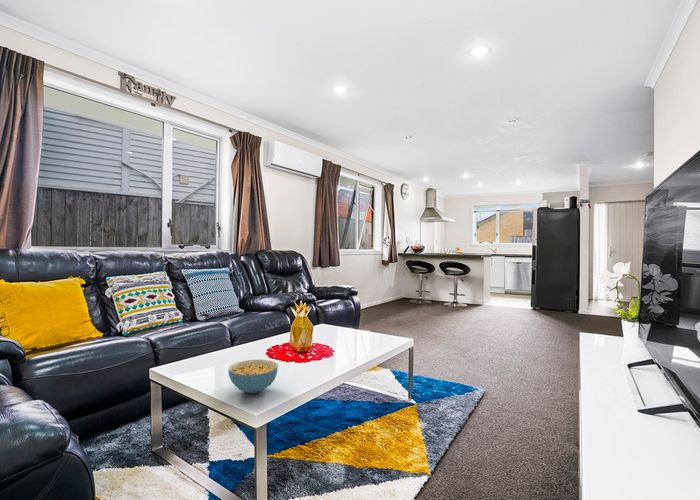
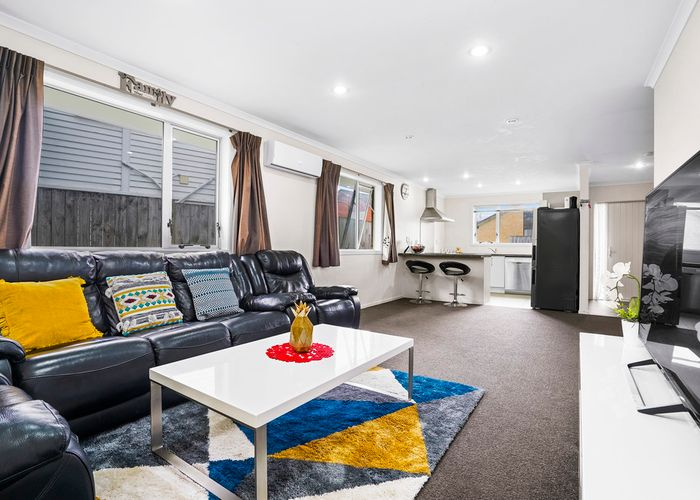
- cereal bowl (253, 378)
